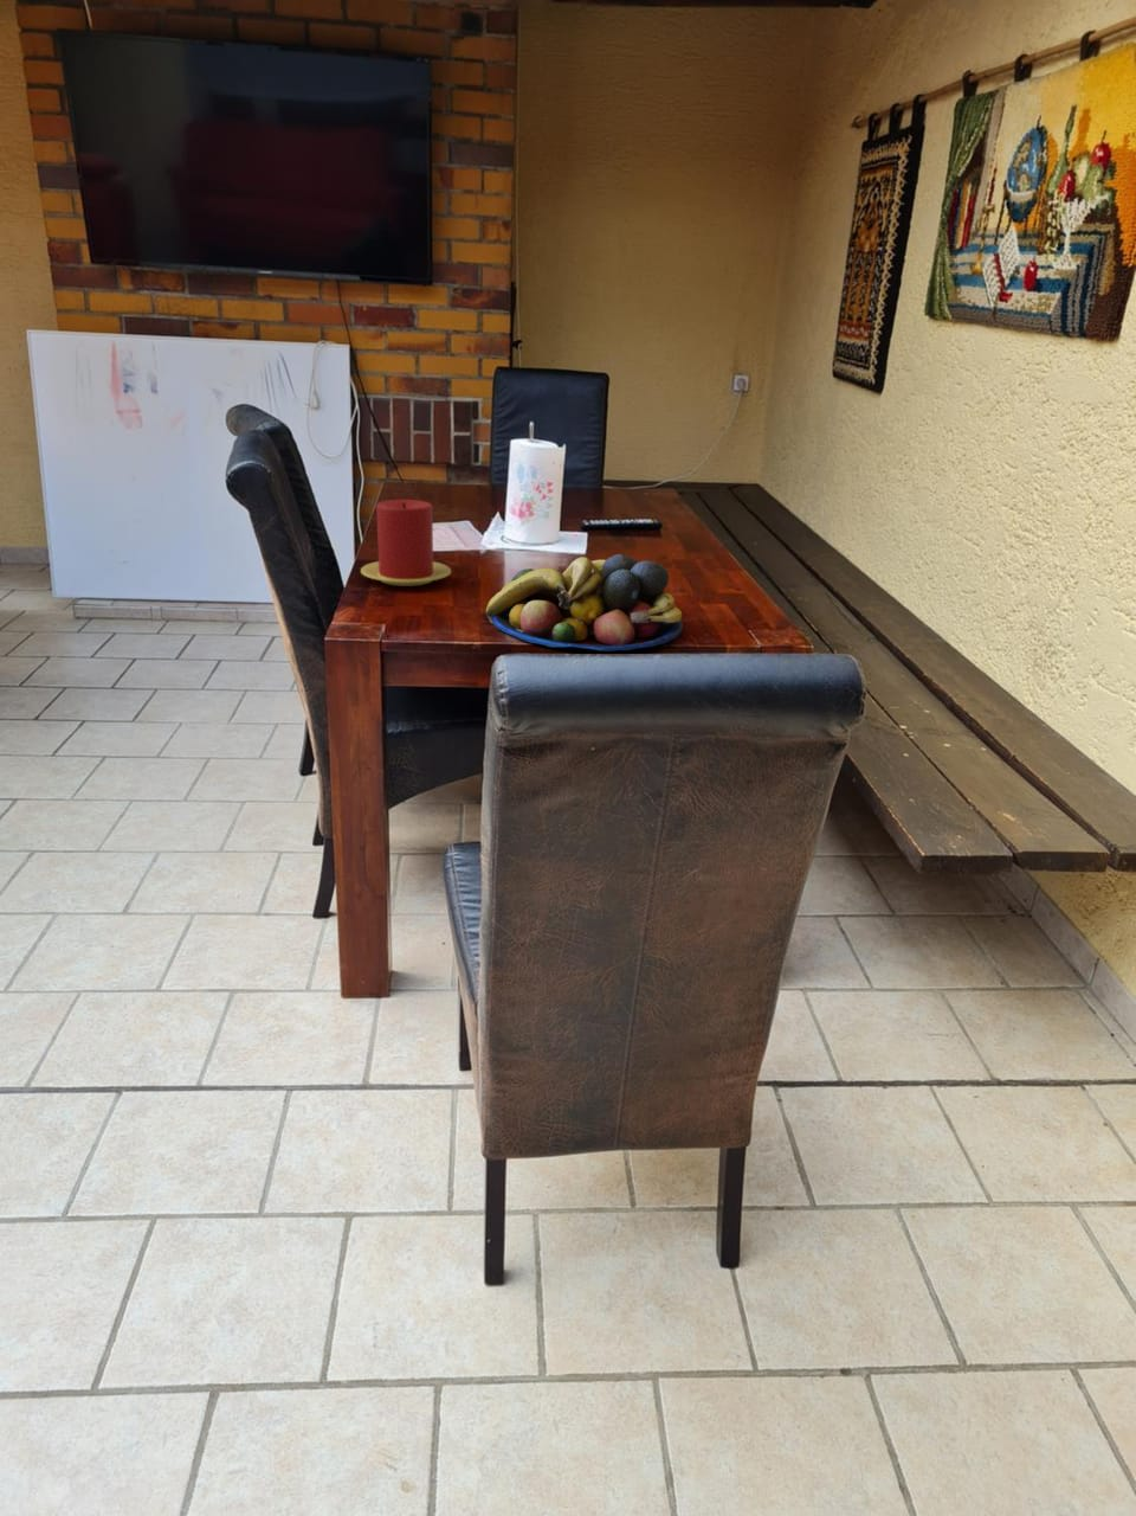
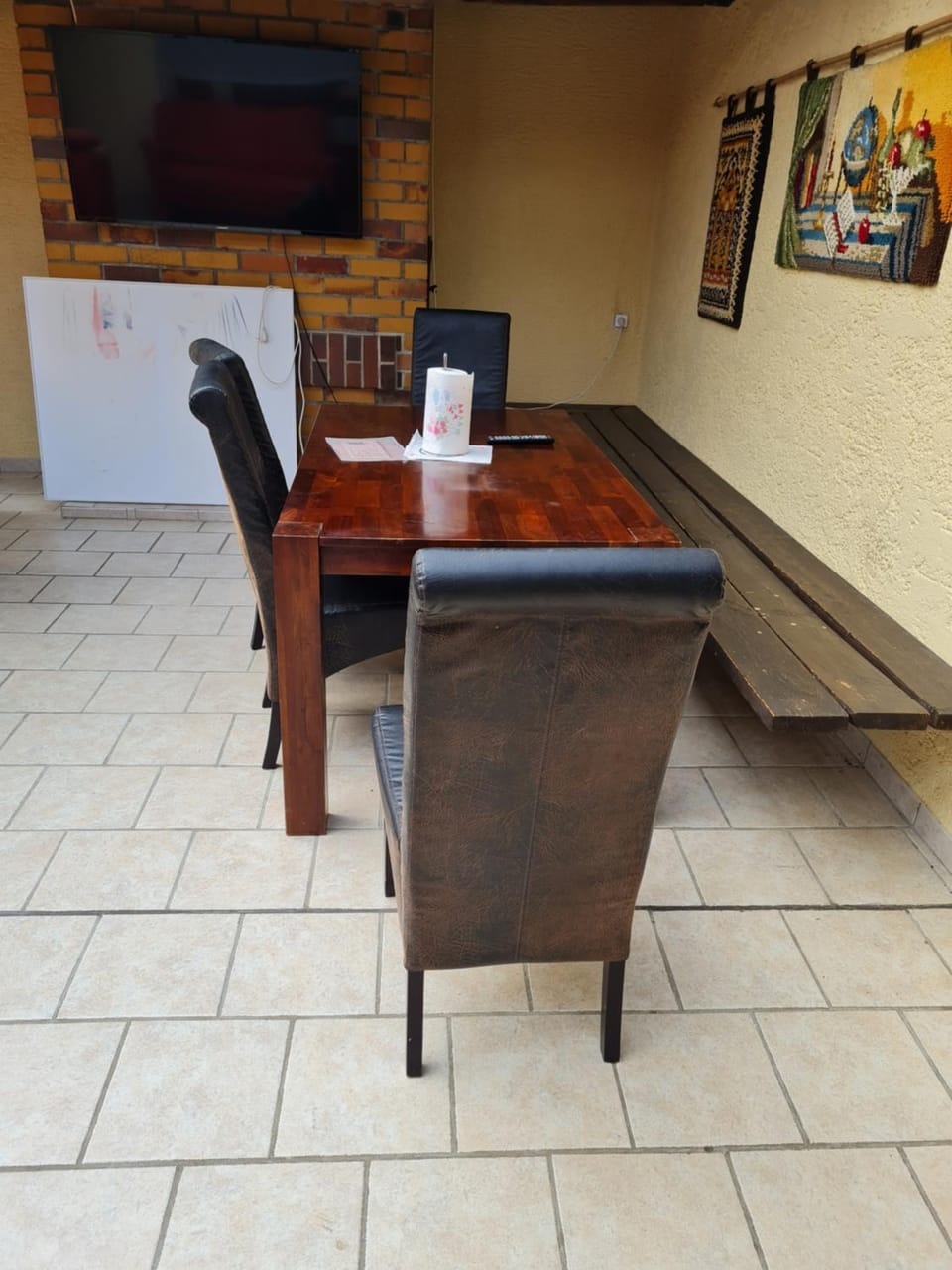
- candle (405, 541)
- fruit bowl (587, 588)
